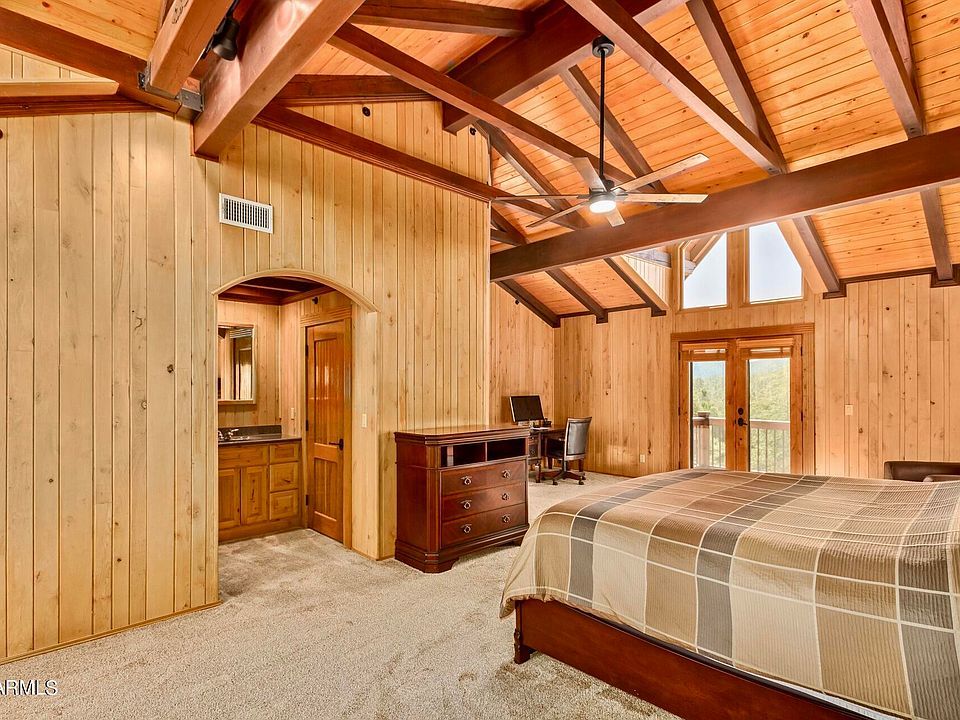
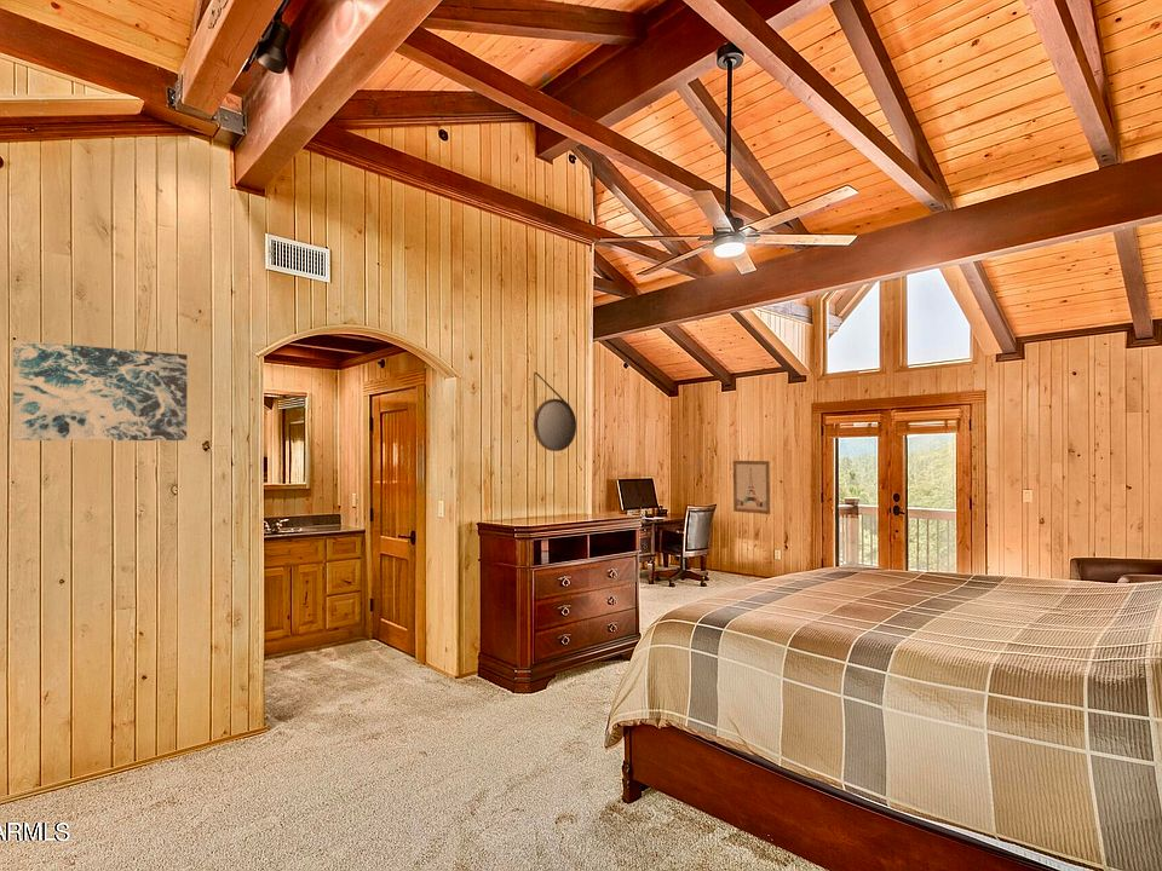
+ wall art (105, 394)
+ wall art (750, 486)
+ home mirror (554, 413)
